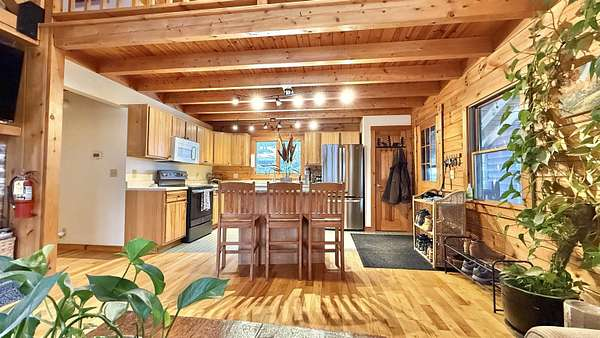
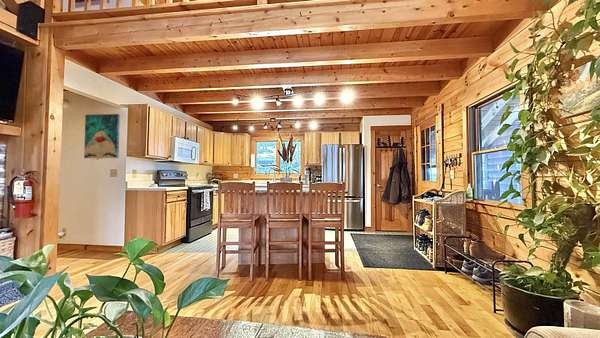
+ wall art (101, 136)
